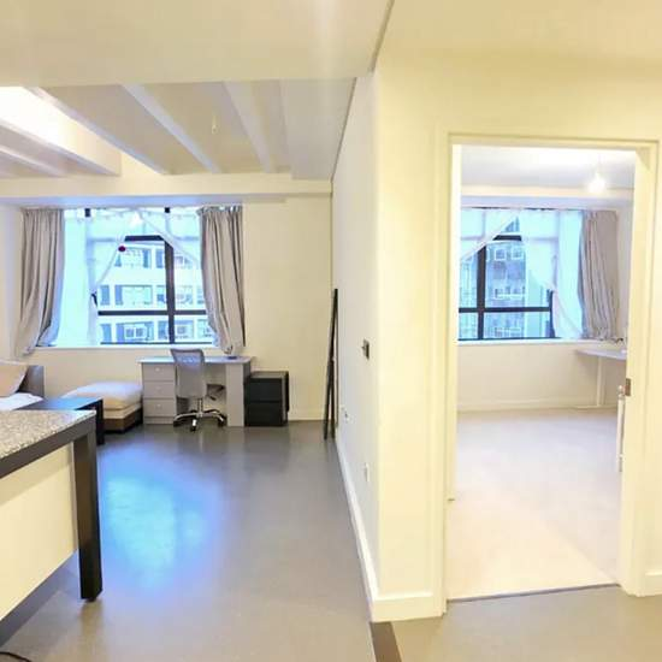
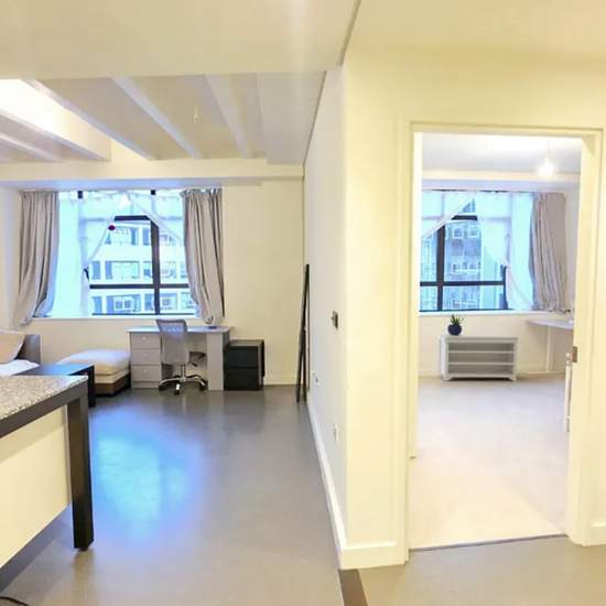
+ potted plant (455, 323)
+ bench (476, 356)
